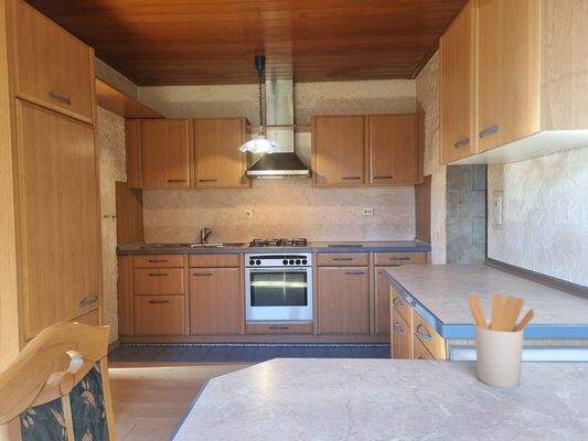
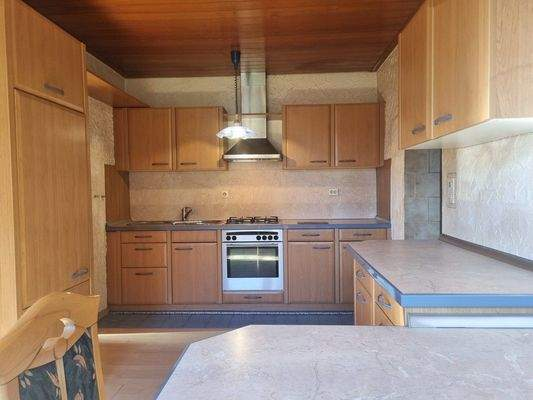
- utensil holder (501, 336)
